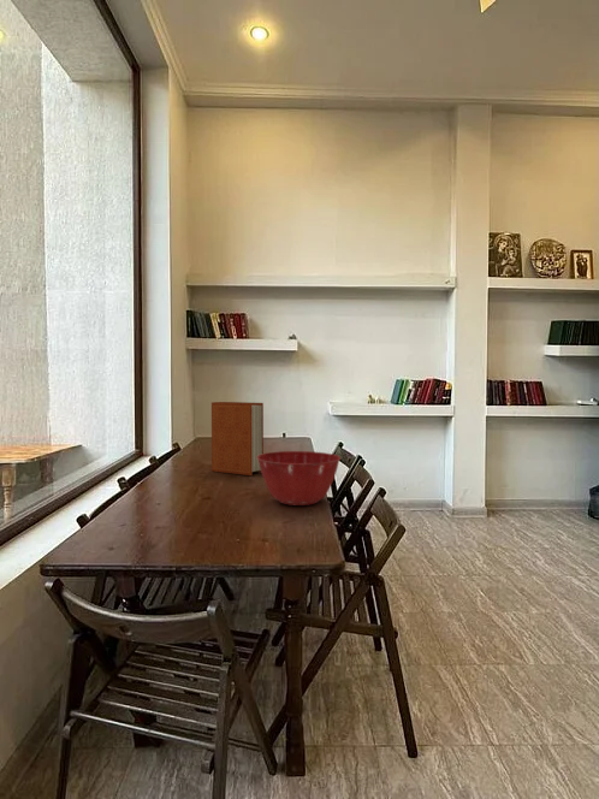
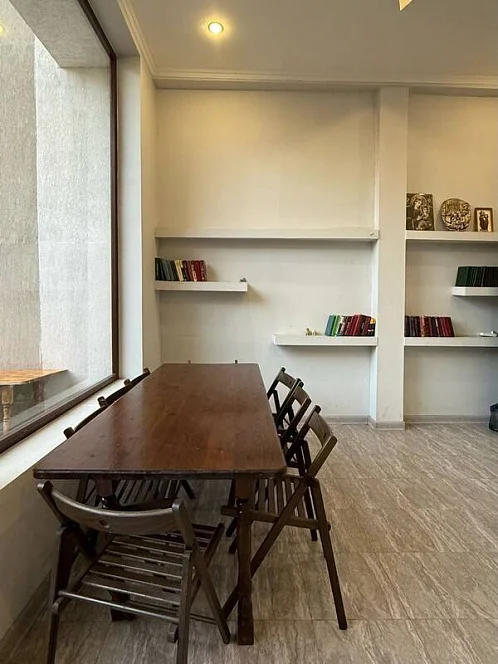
- mixing bowl (298, 478)
- book (236, 437)
